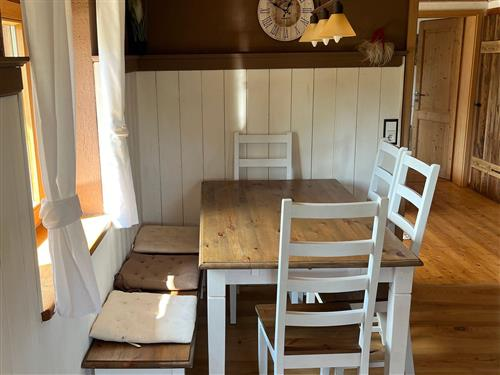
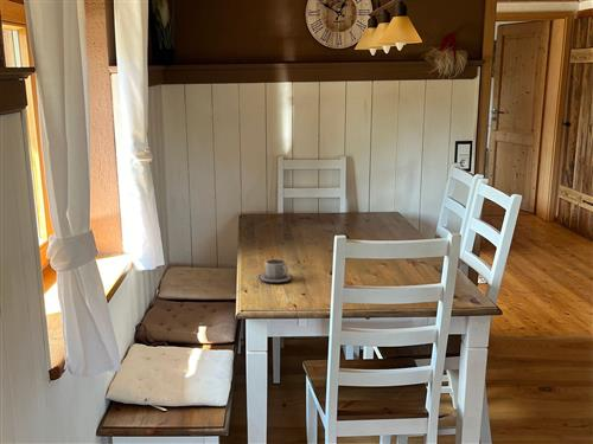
+ cup (275, 270)
